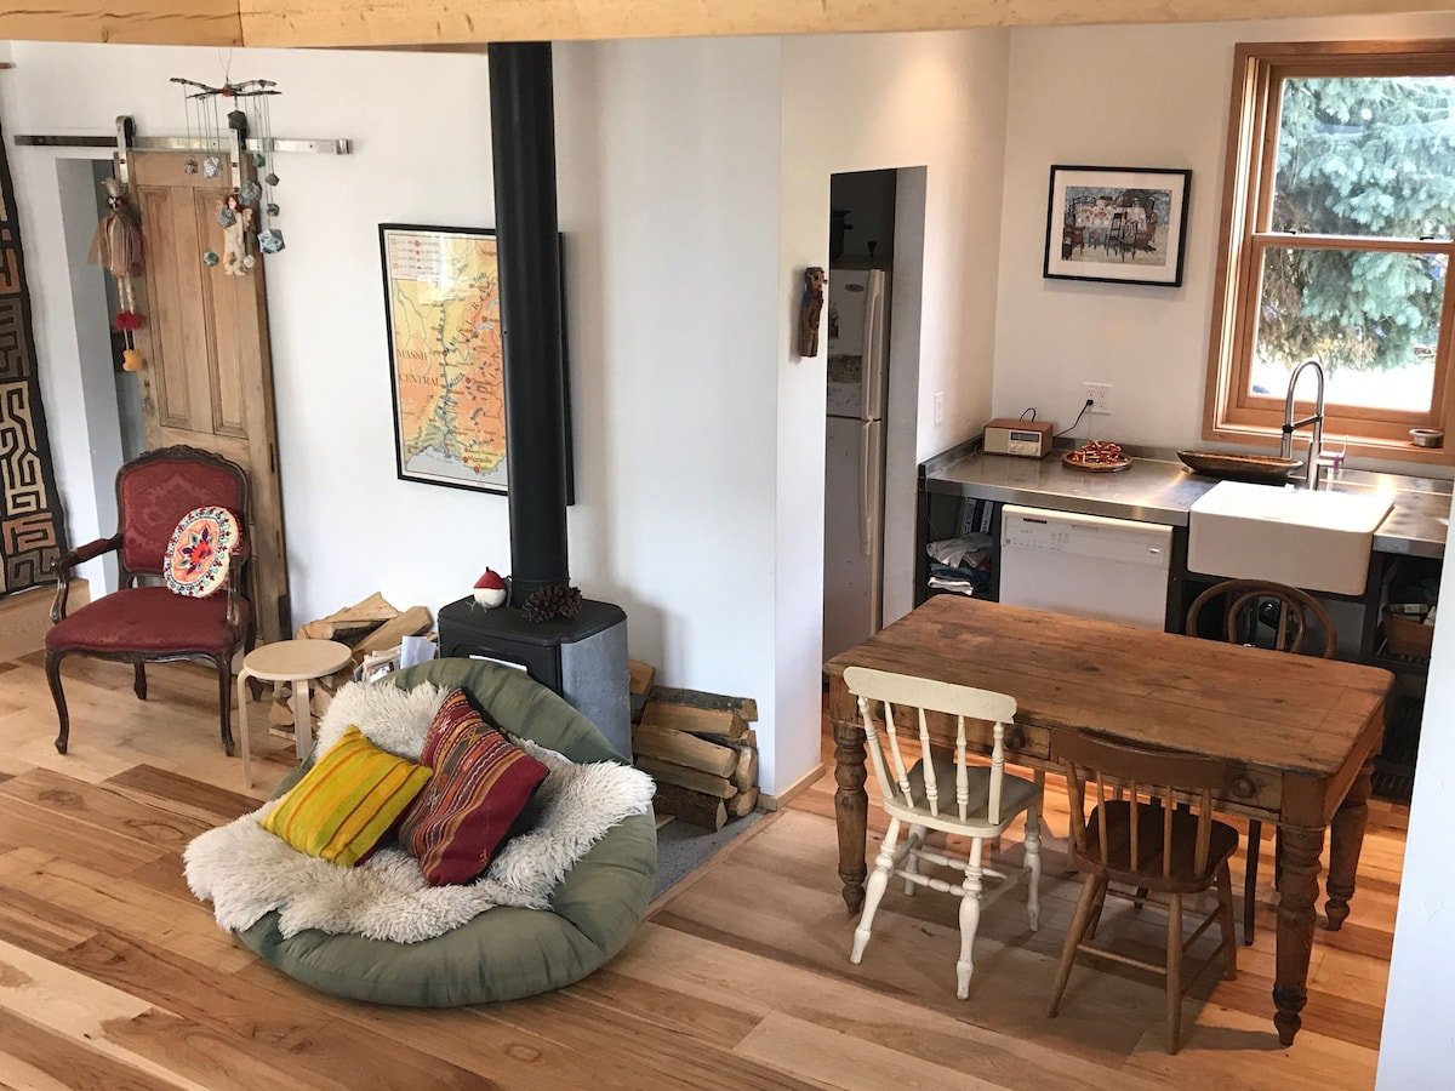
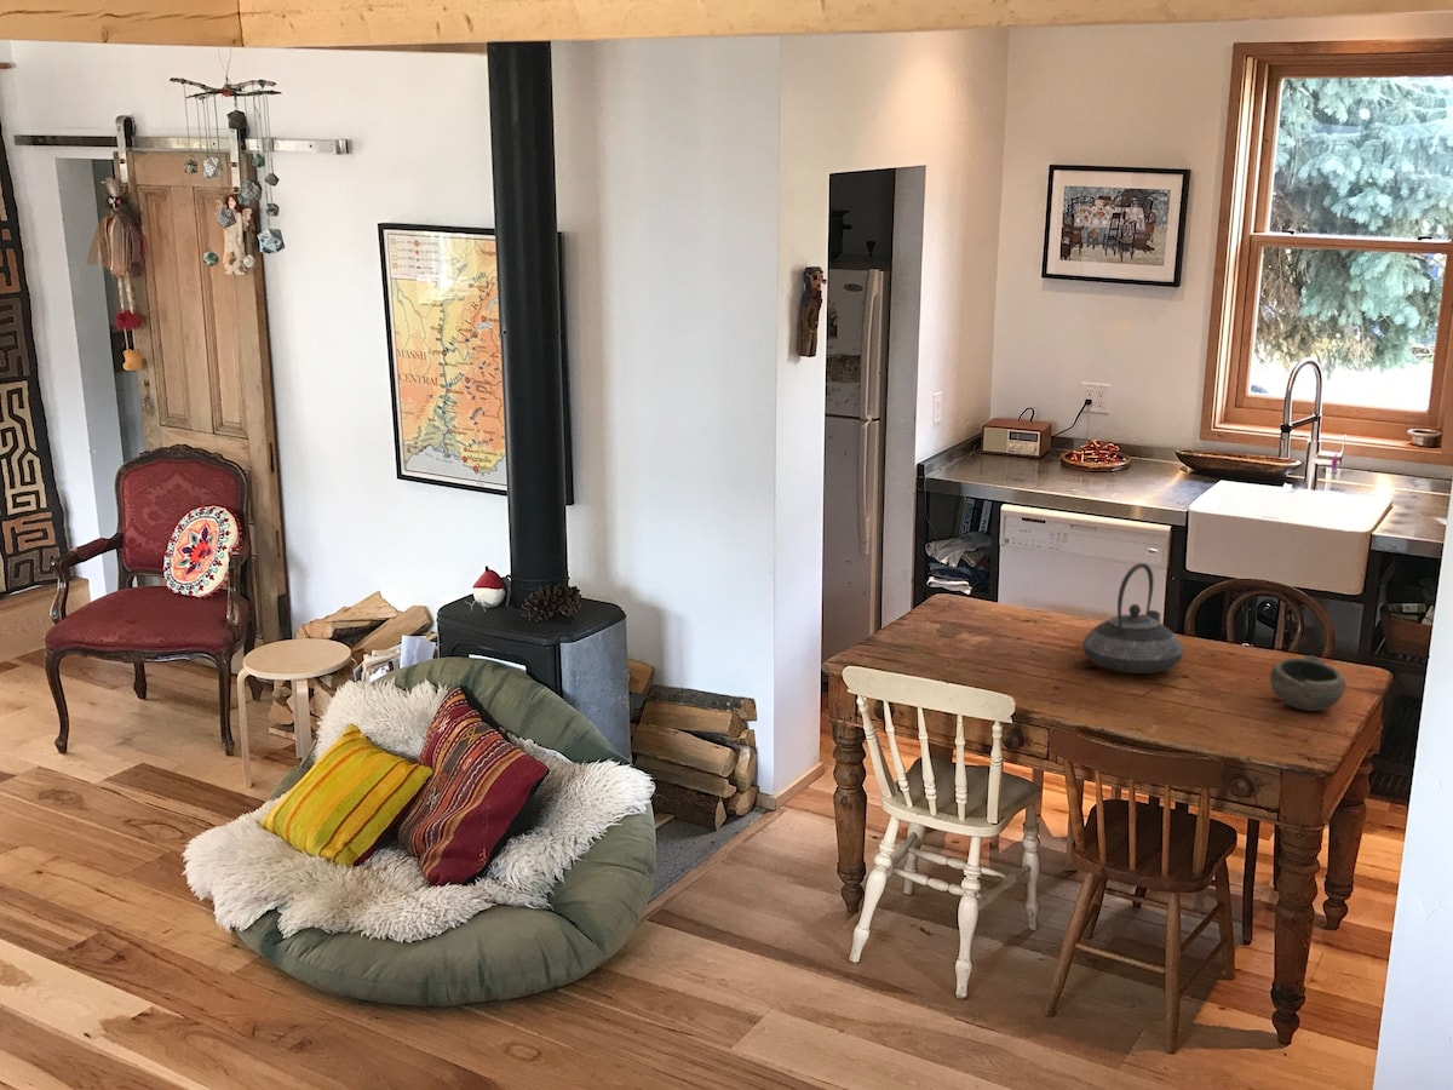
+ teapot (1136, 614)
+ bowl (1310, 685)
